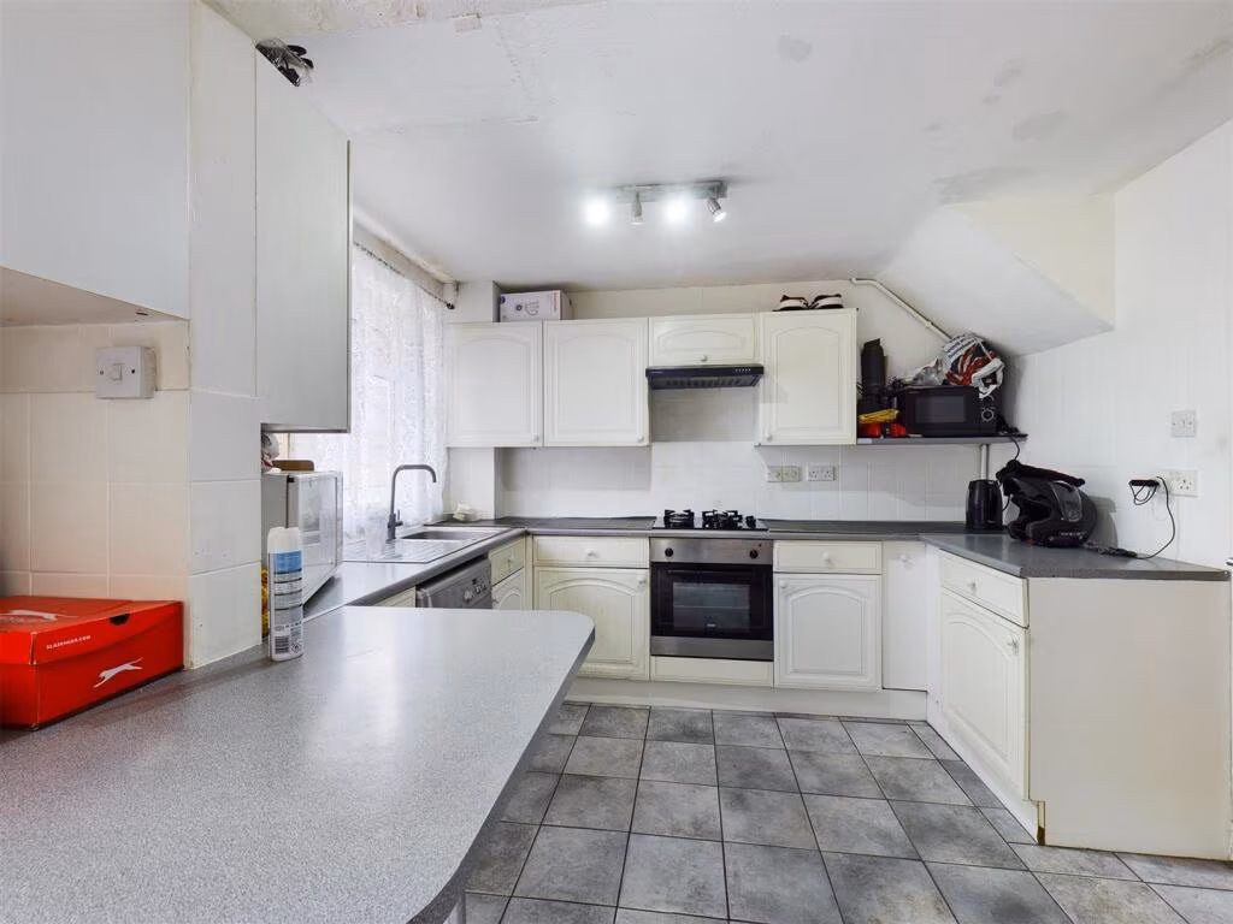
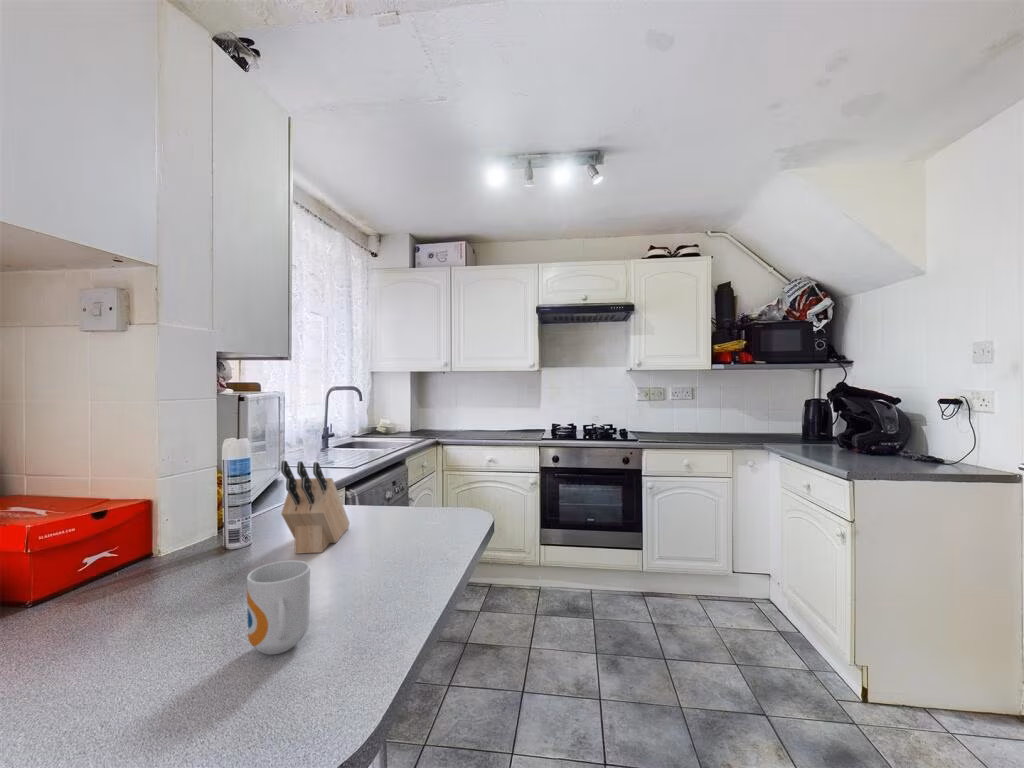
+ knife block (316, 498)
+ mug (276, 611)
